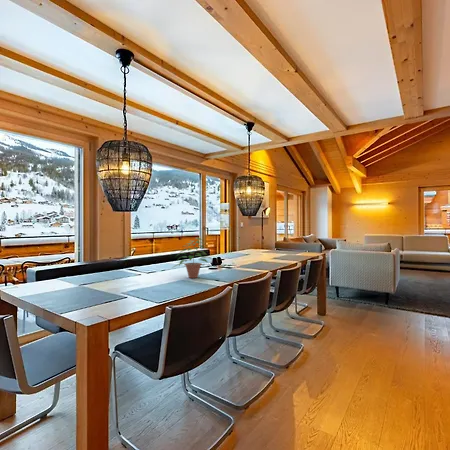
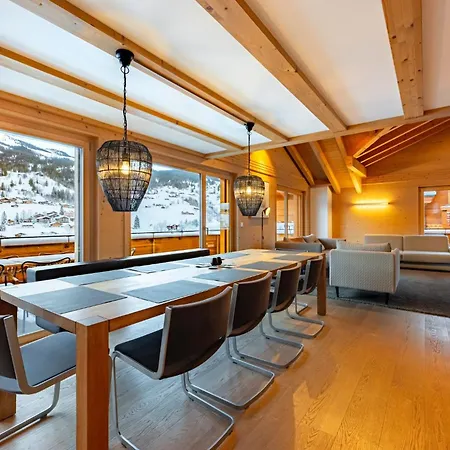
- potted plant (192, 257)
